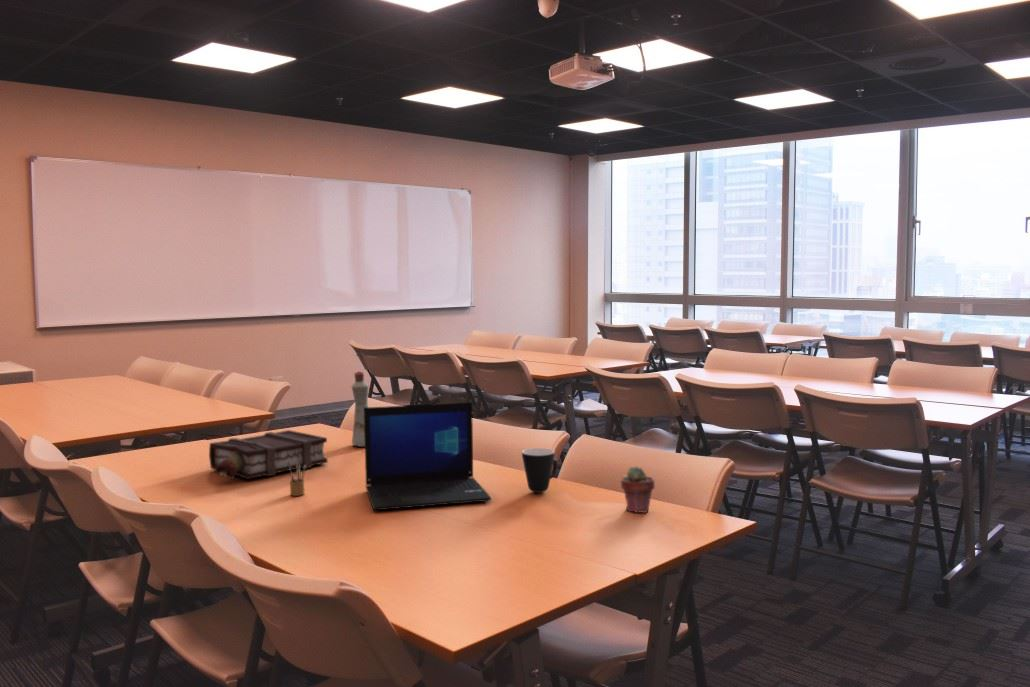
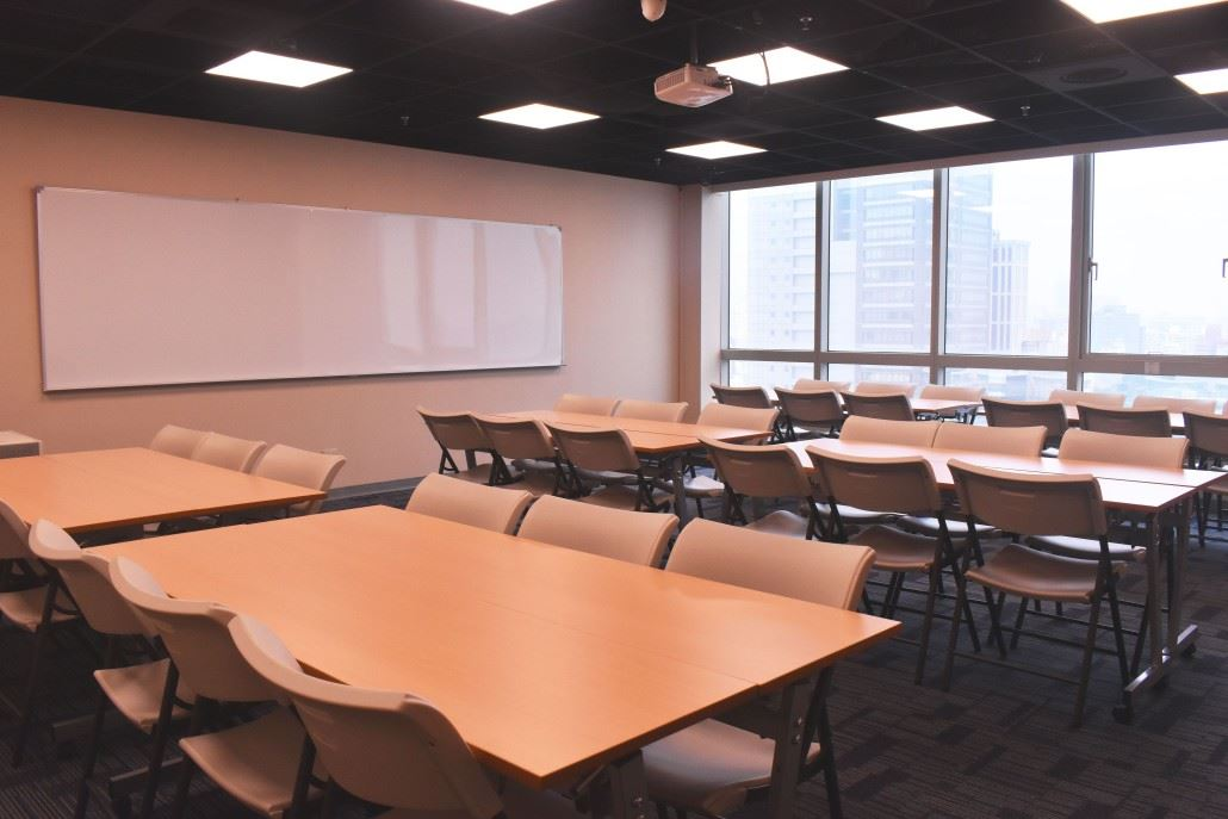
- pencil box (297, 477)
- potted succulent (637, 488)
- mug (541, 471)
- laptop (425, 453)
- book (257, 454)
- bottle (362, 407)
